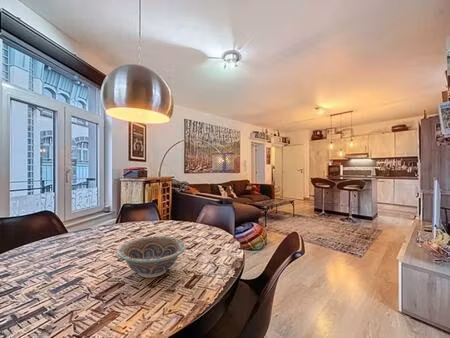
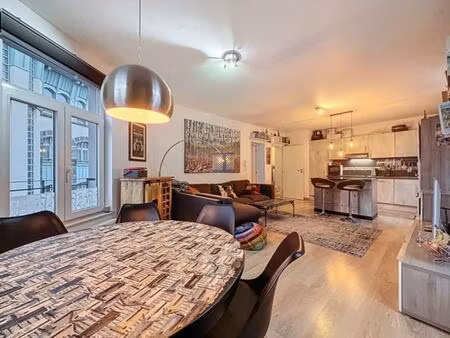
- decorative bowl (153, 258)
